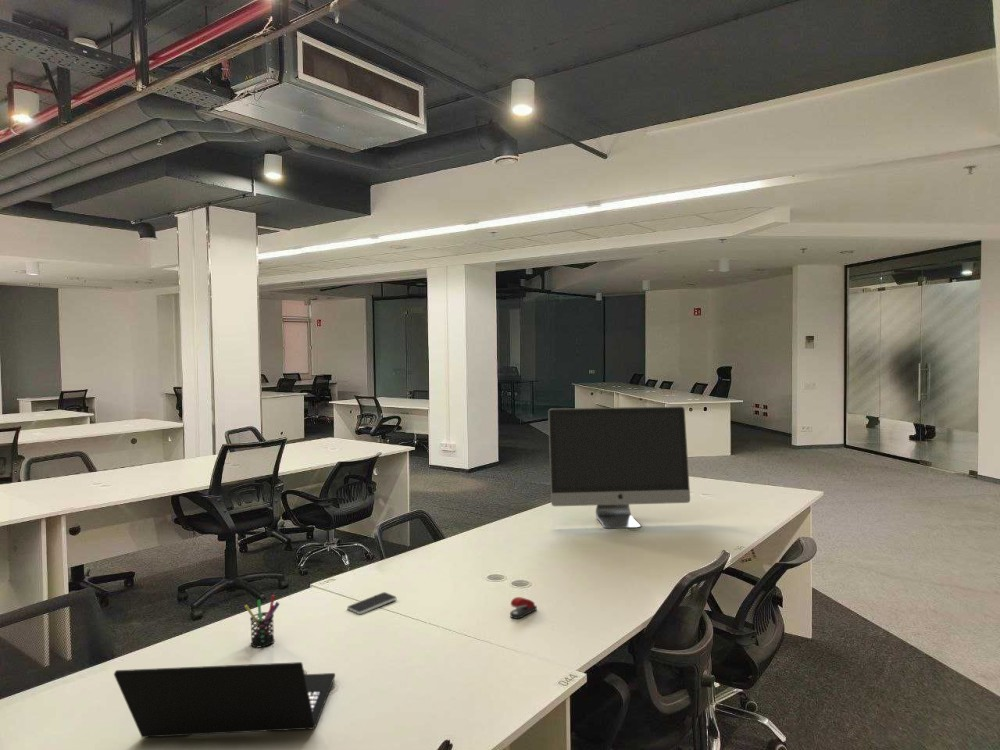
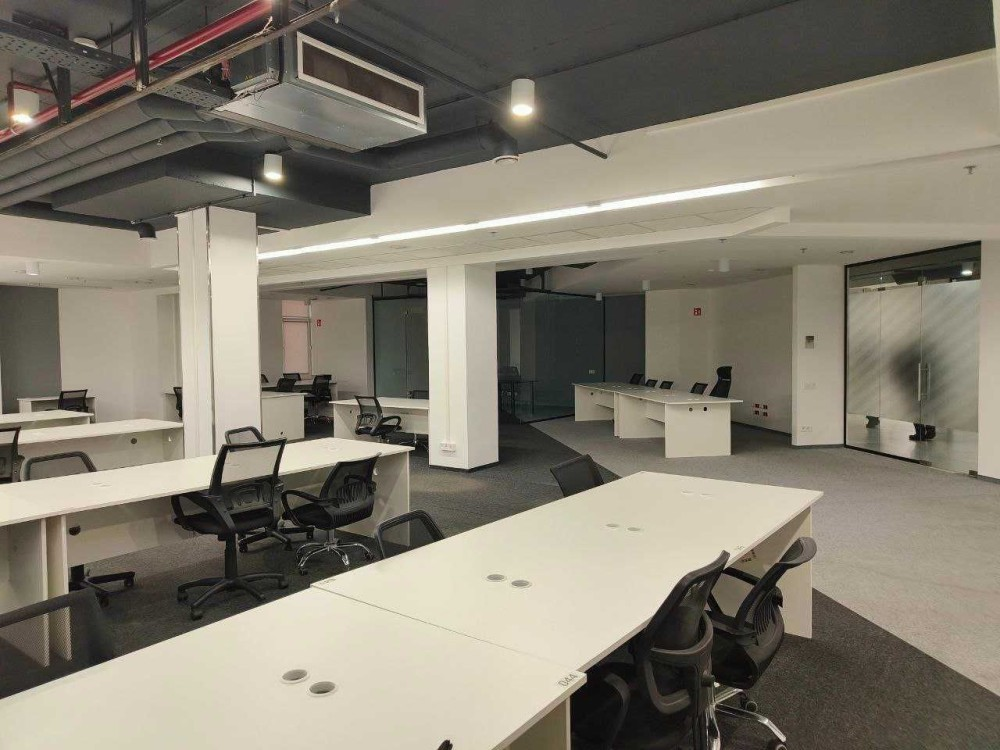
- laptop (238, 674)
- pen holder (262, 618)
- stapler (522, 604)
- monitor (618, 465)
- smartphone (372, 602)
